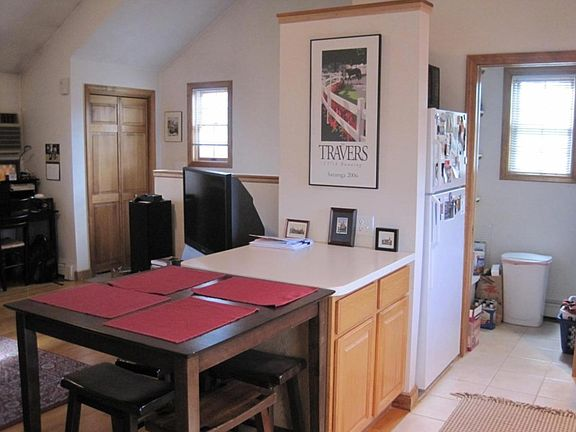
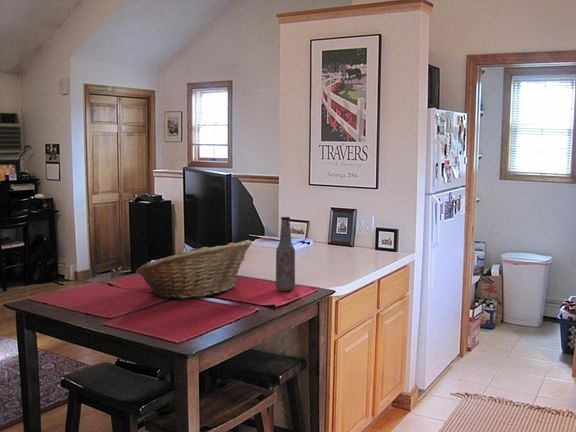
+ bottle (285, 253)
+ fruit basket (197, 265)
